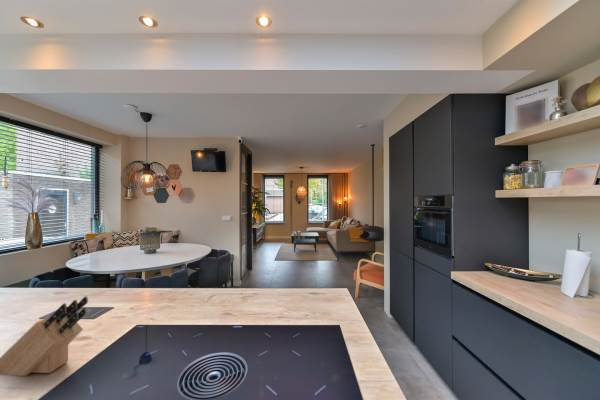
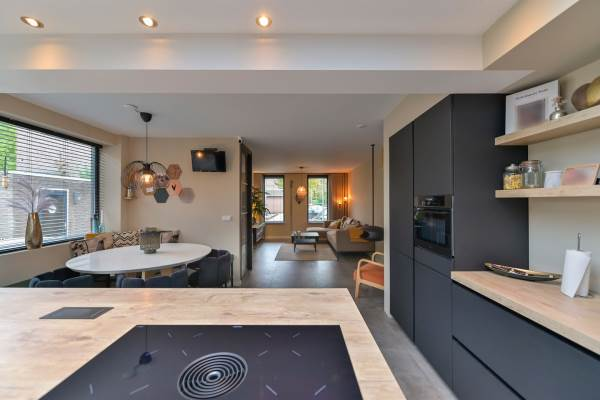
- knife block (42, 332)
